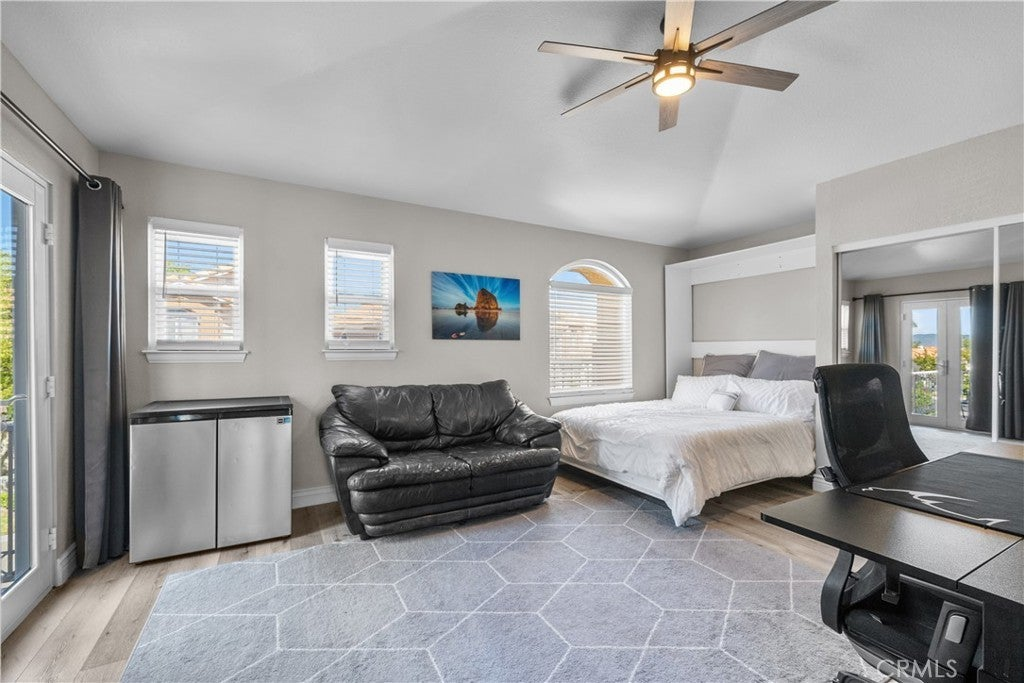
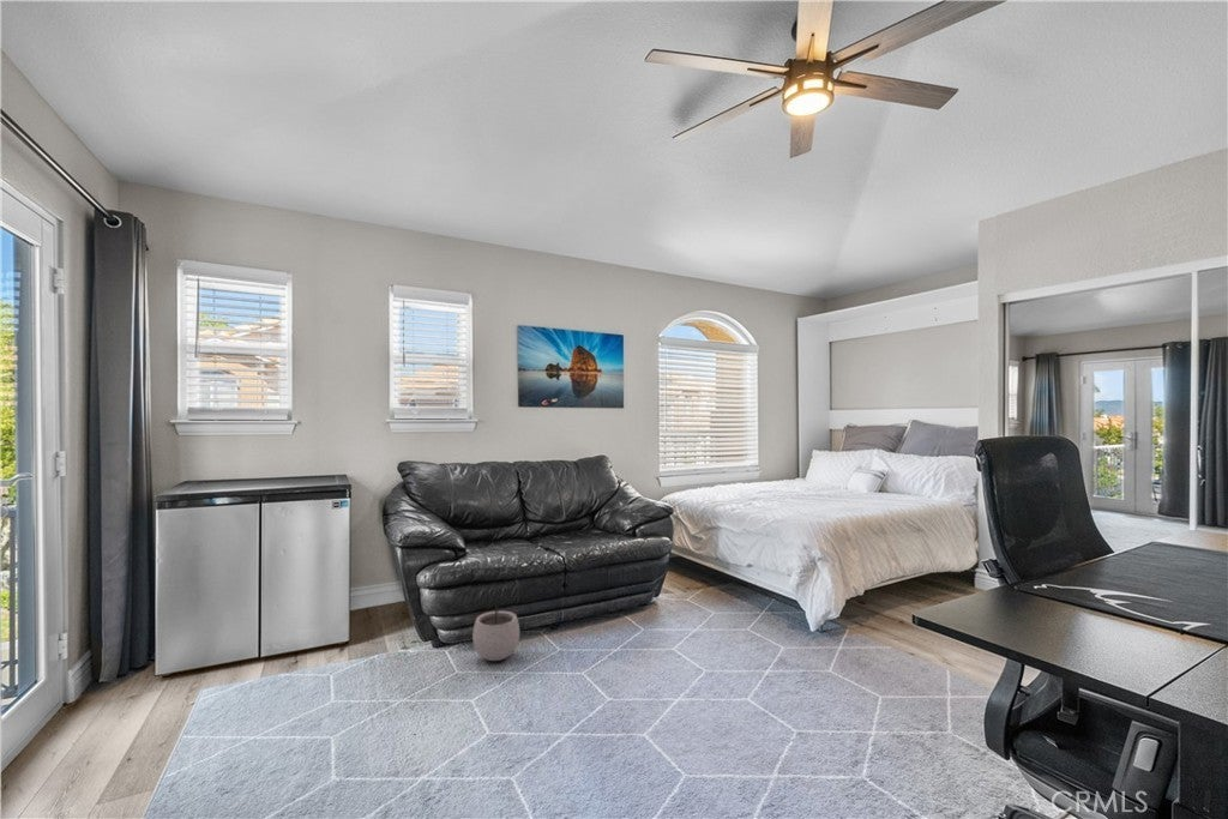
+ plant pot (495, 628)
